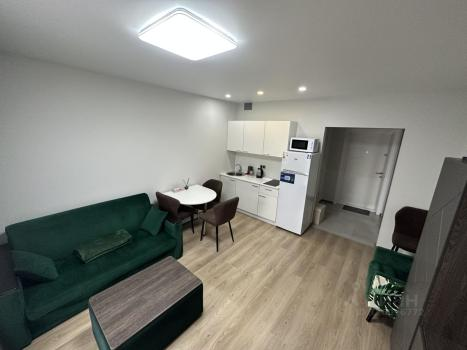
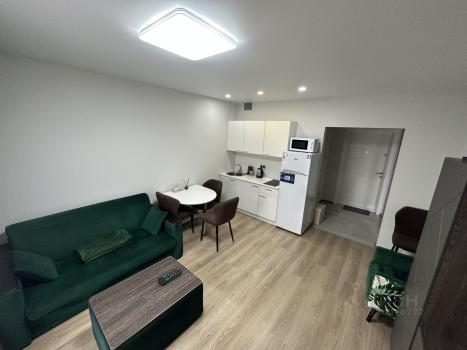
+ remote control (170, 276)
